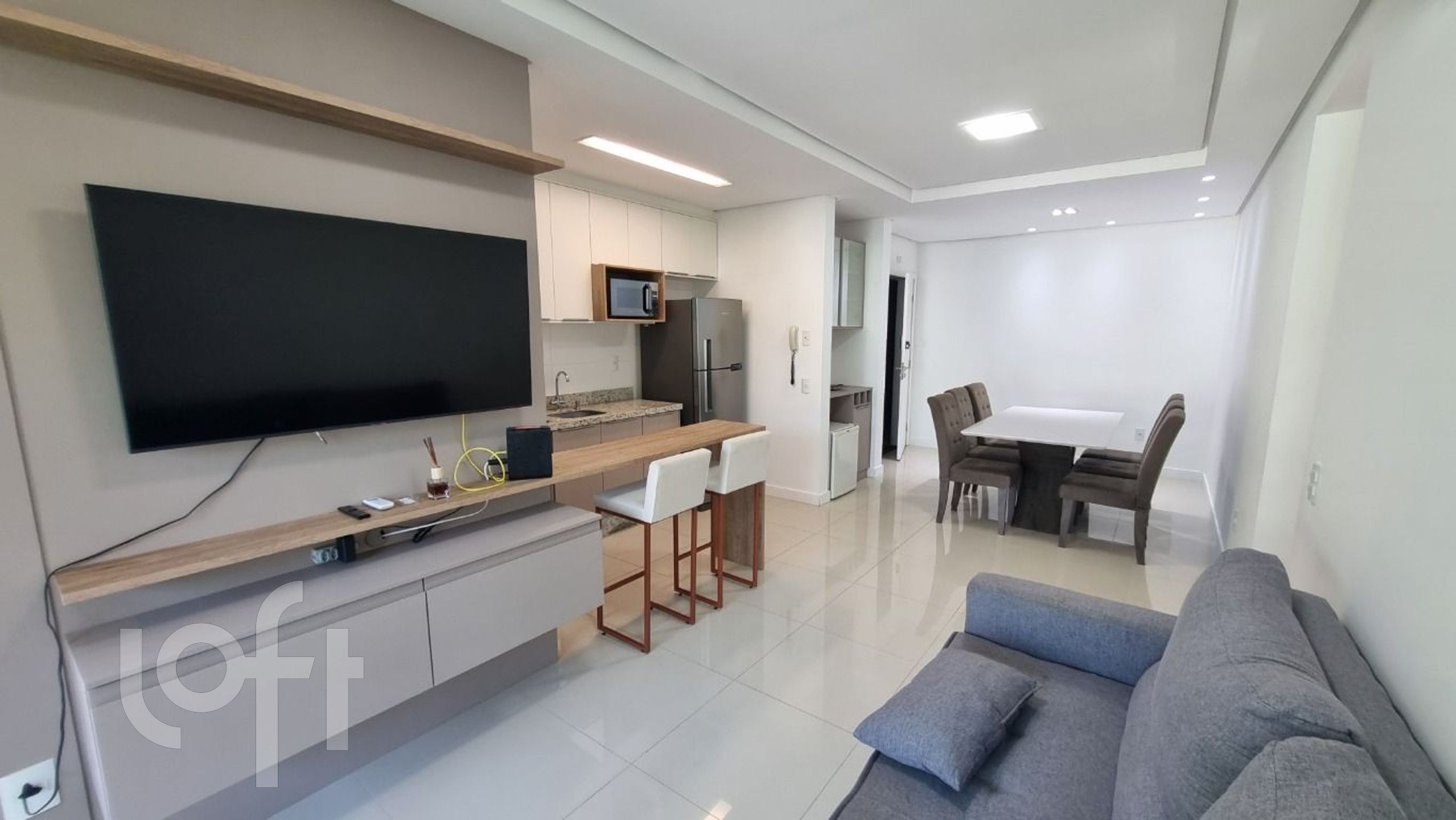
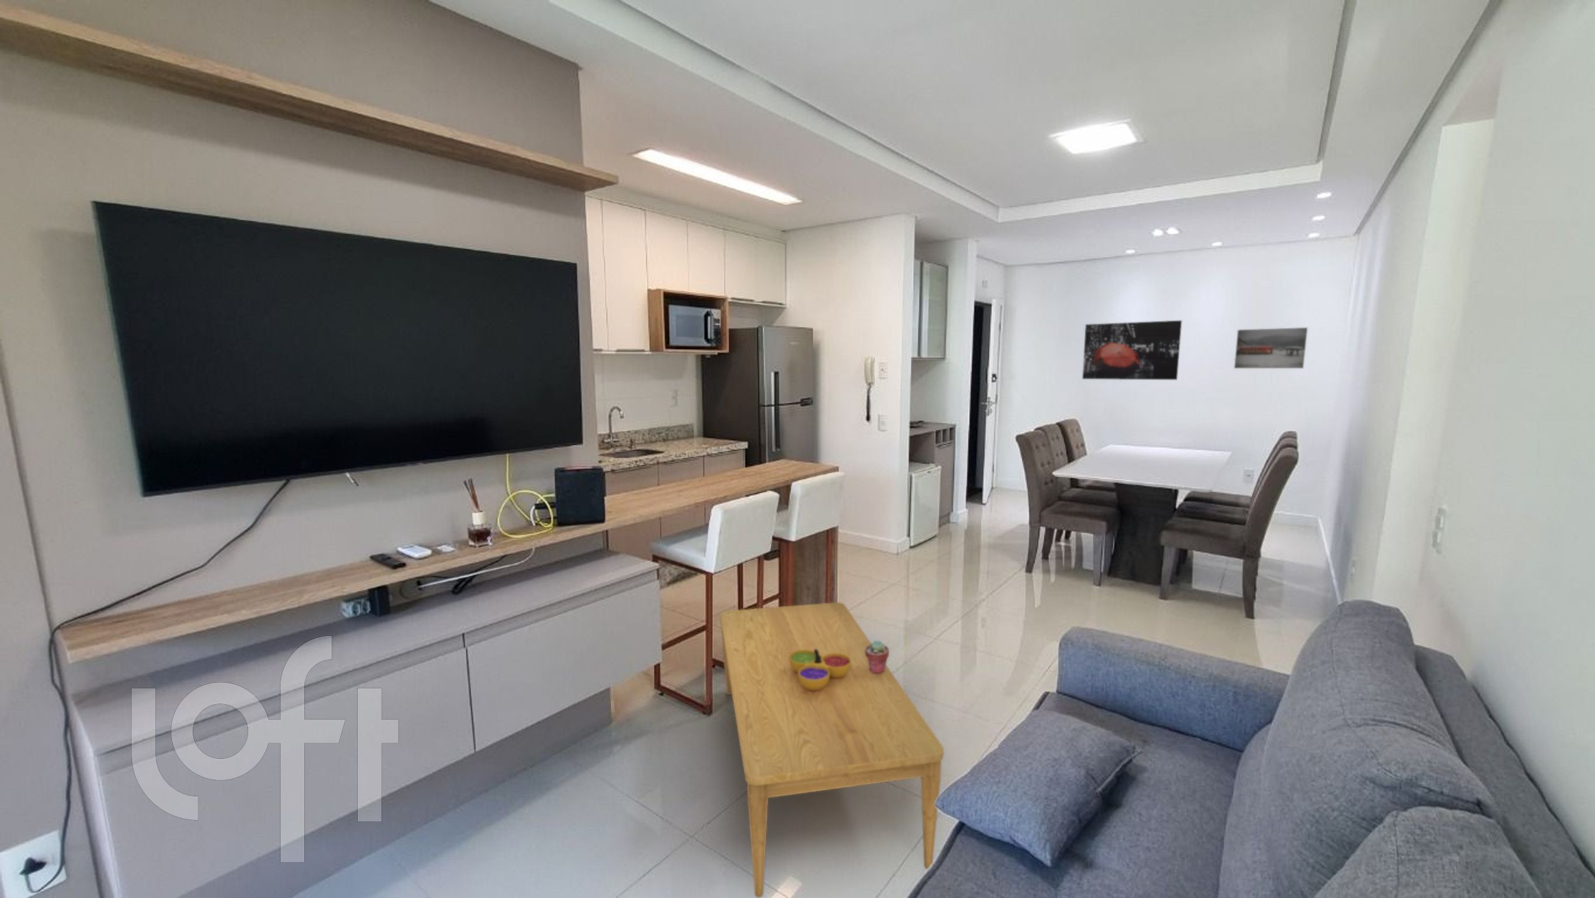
+ wall art (1129, 352)
+ potted succulent (876, 654)
+ decorative bowl (823, 664)
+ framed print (1270, 348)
+ coffee table (807, 715)
